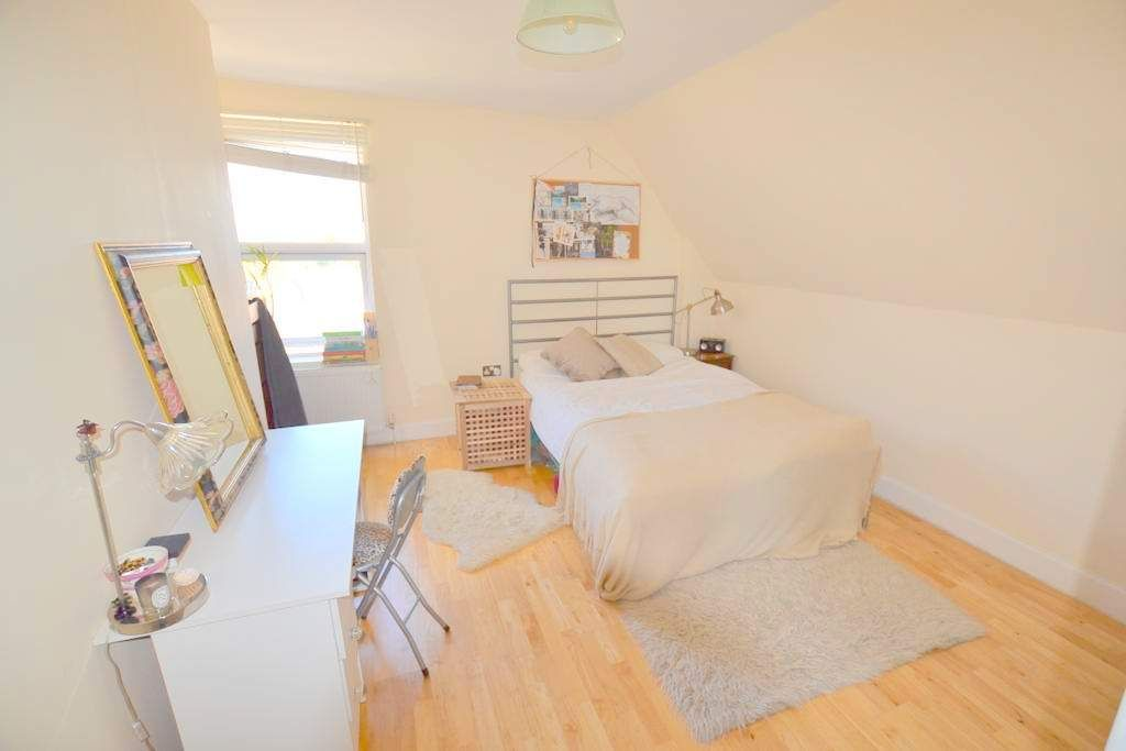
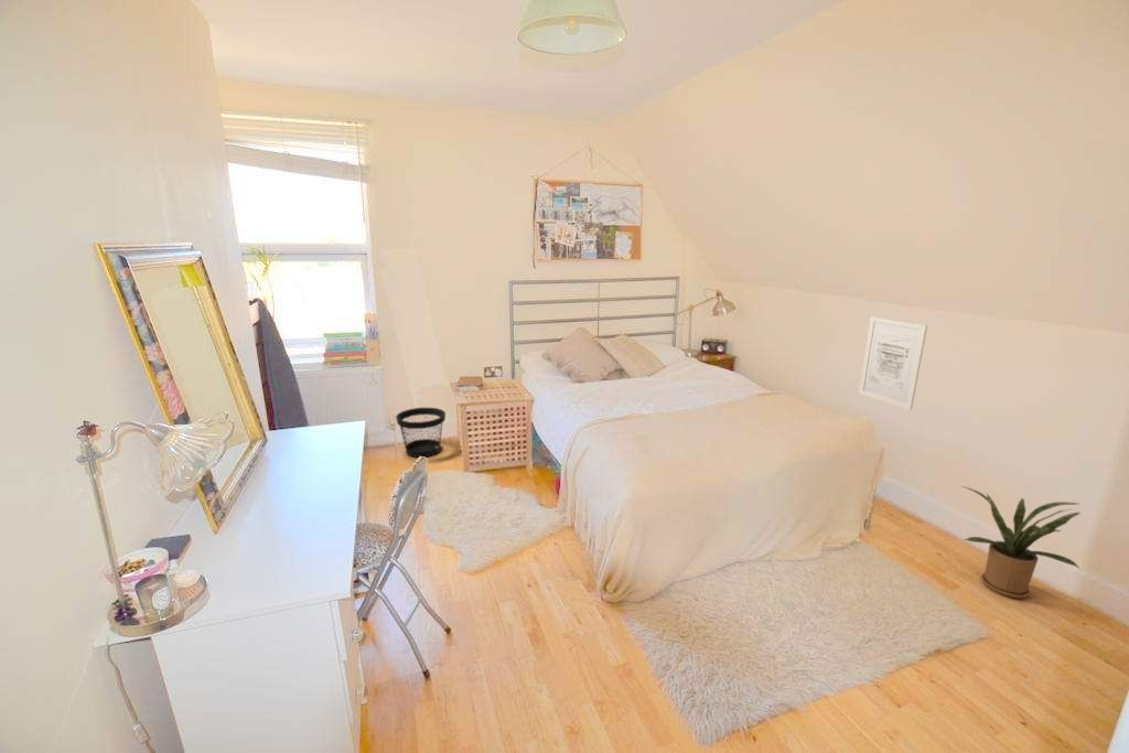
+ wall art (890, 362)
+ house plant (1017, 538)
+ wastebasket (422, 432)
